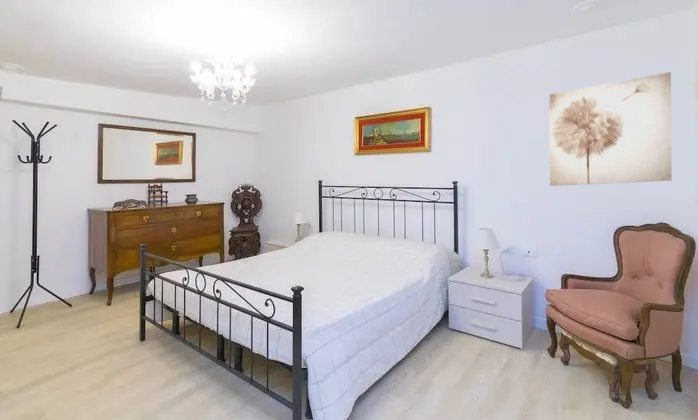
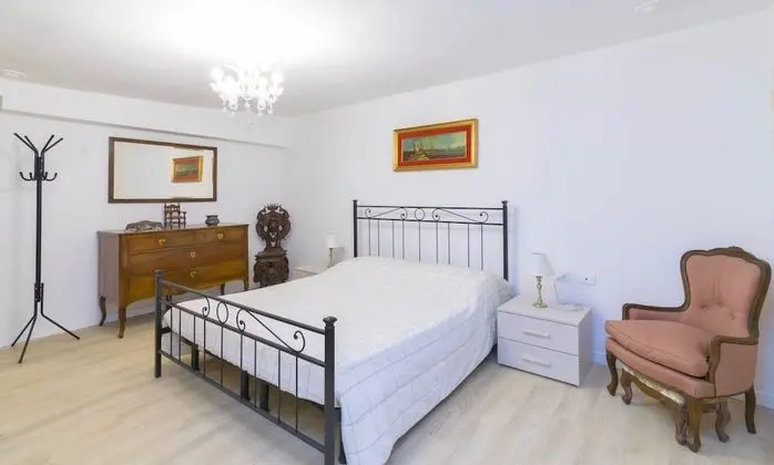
- wall art (605, 133)
